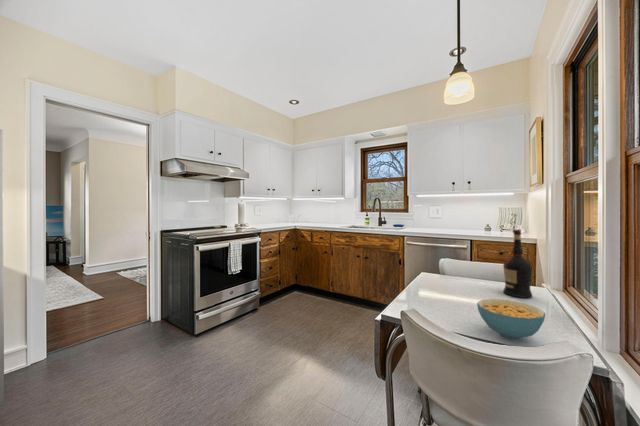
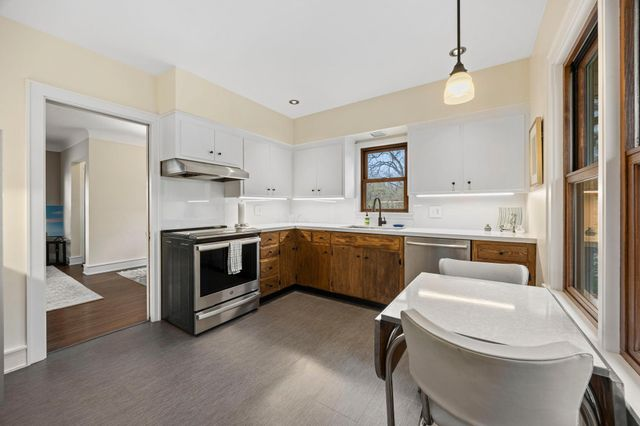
- cereal bowl (509, 321)
- liquor (517, 262)
